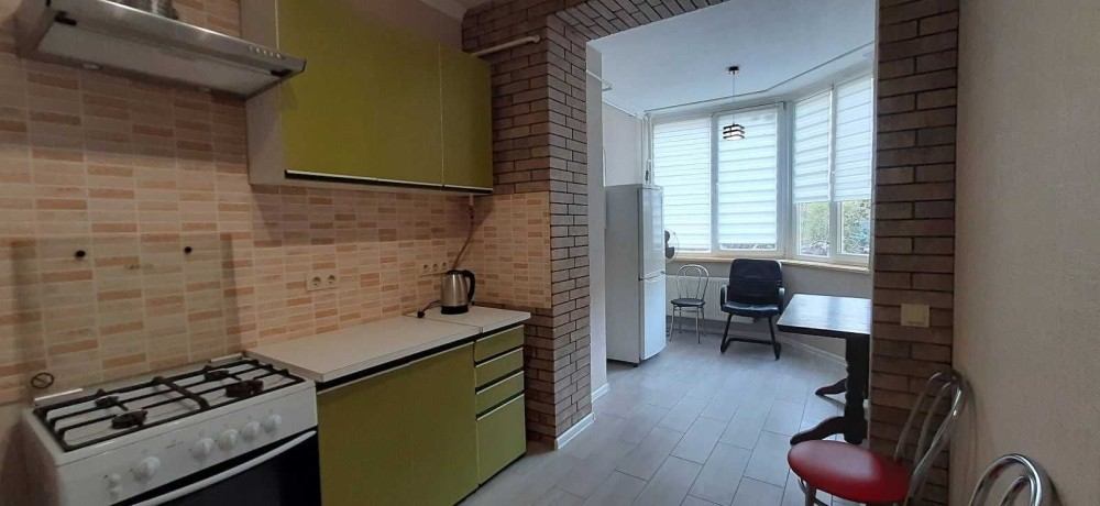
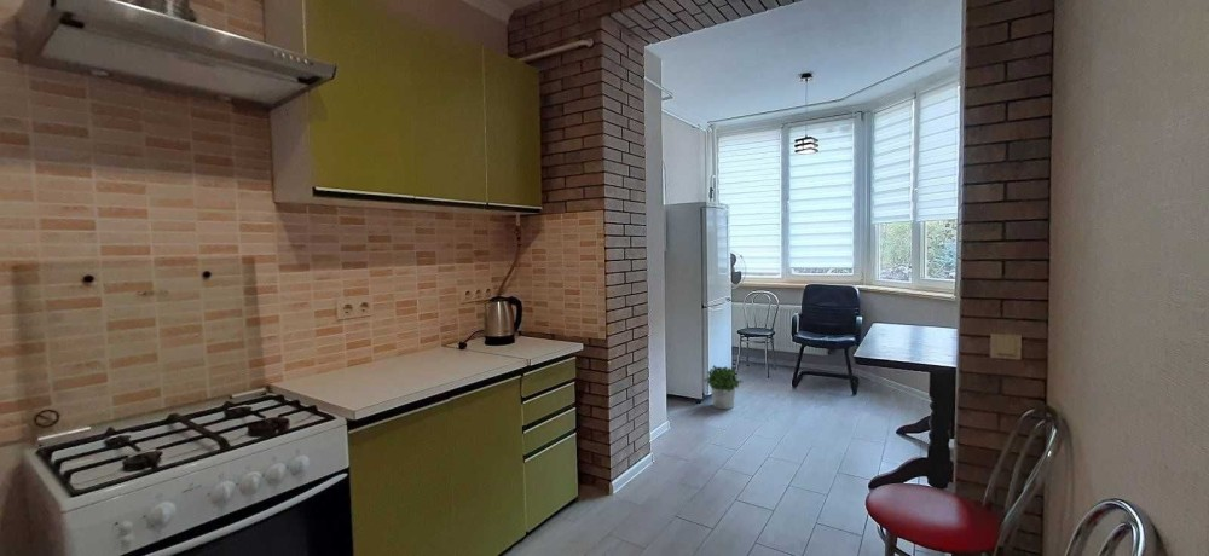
+ potted plant (723, 386)
